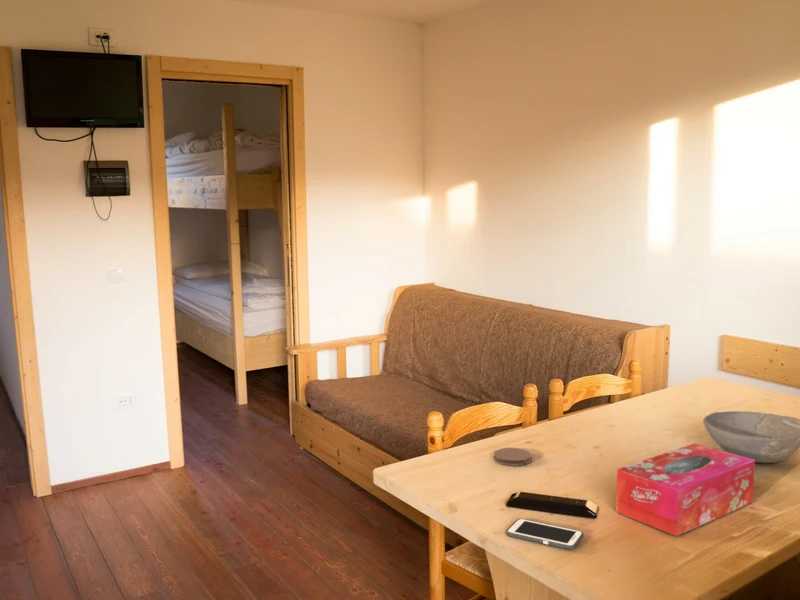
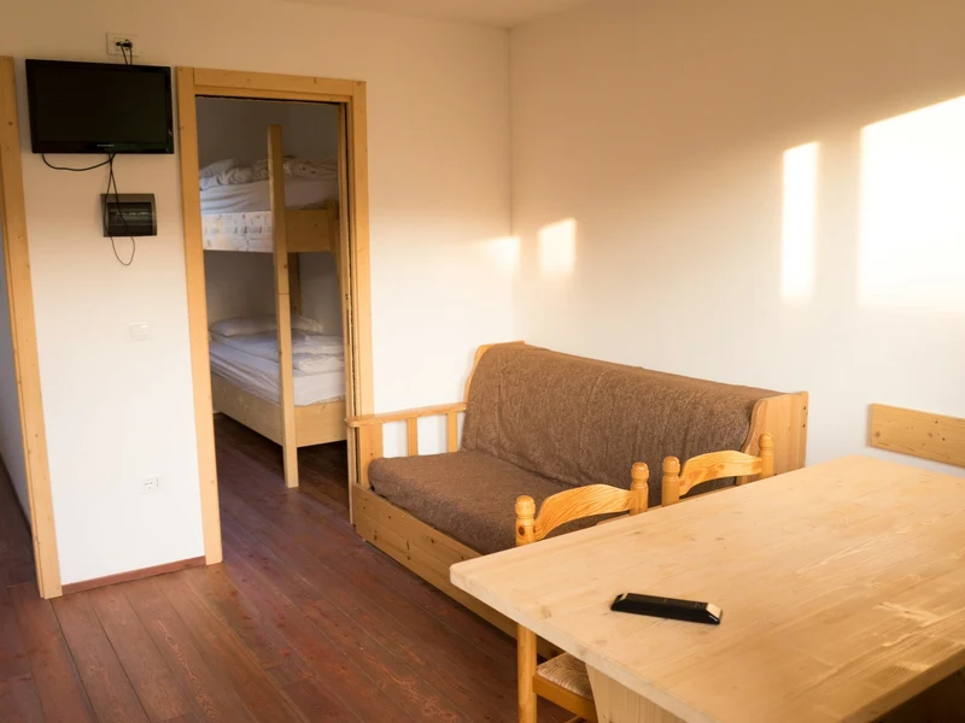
- cell phone (544, 533)
- coaster (512, 456)
- tissue box (686, 485)
- bowl (755, 440)
